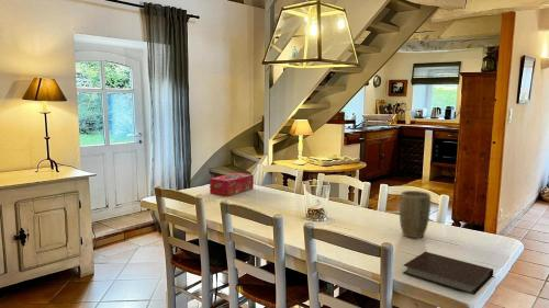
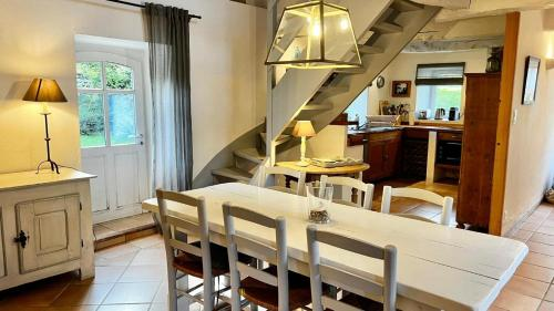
- notebook (447, 271)
- tissue box (232, 183)
- plant pot (414, 214)
